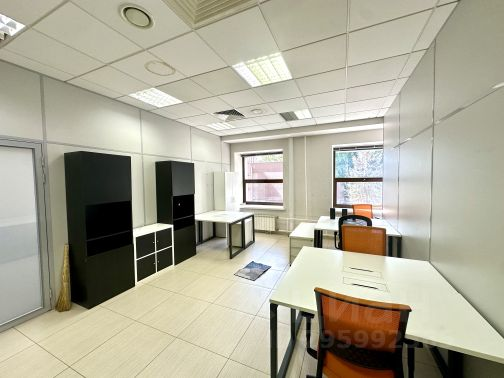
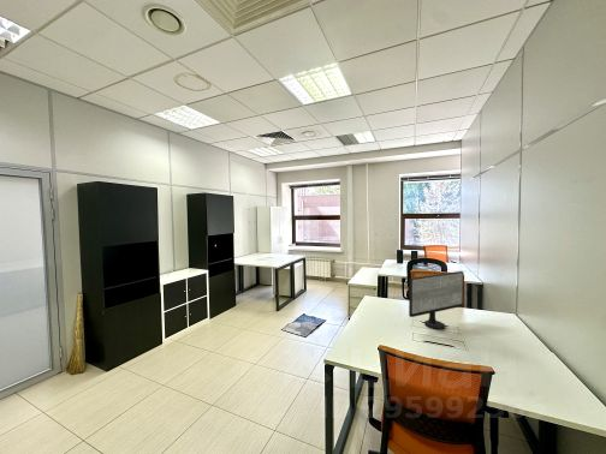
+ computer monitor (434, 299)
